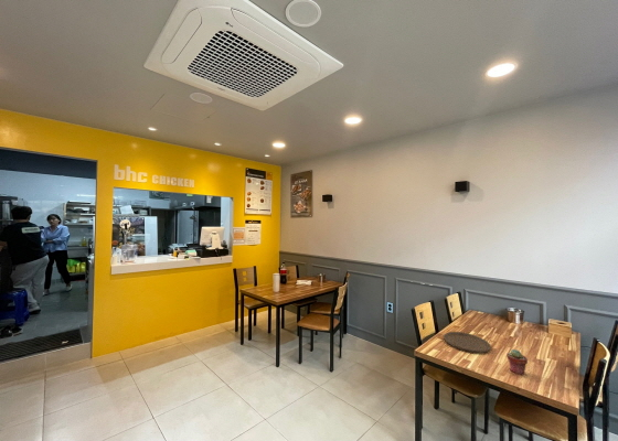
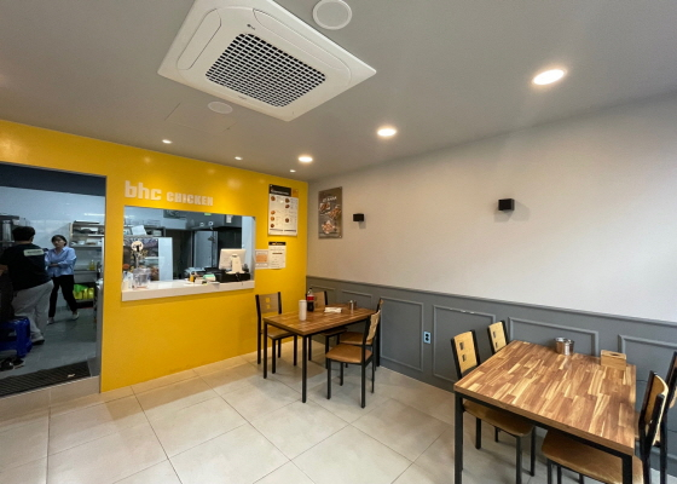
- plate (466, 342)
- potted succulent (516, 361)
